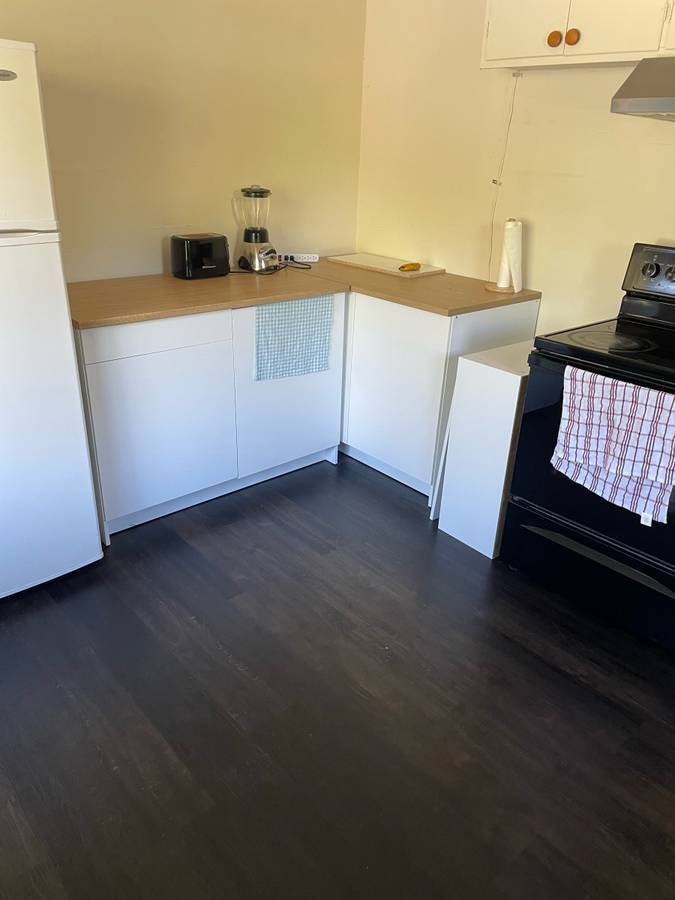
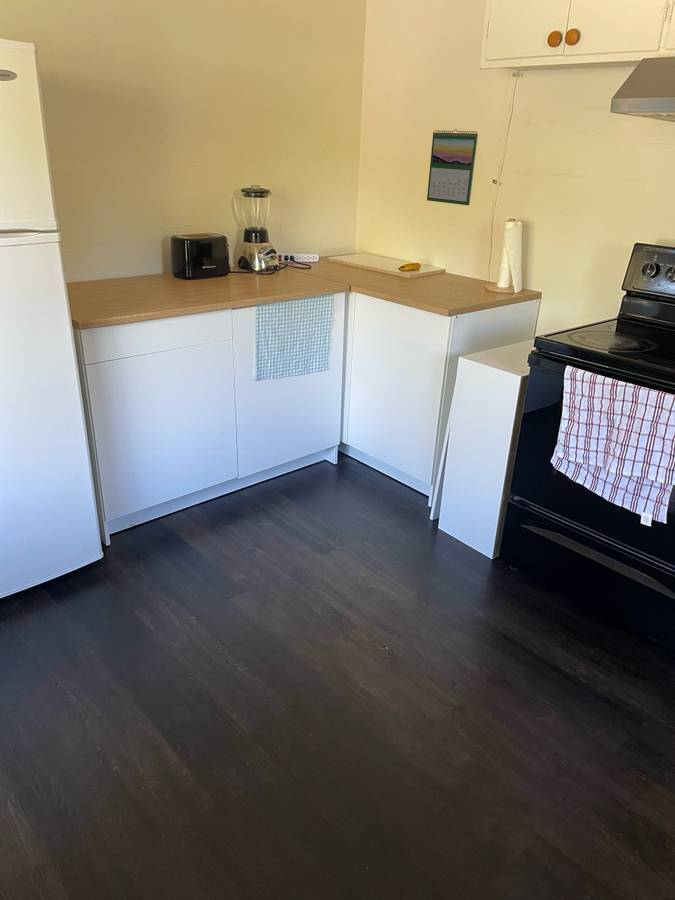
+ calendar (451, 166)
